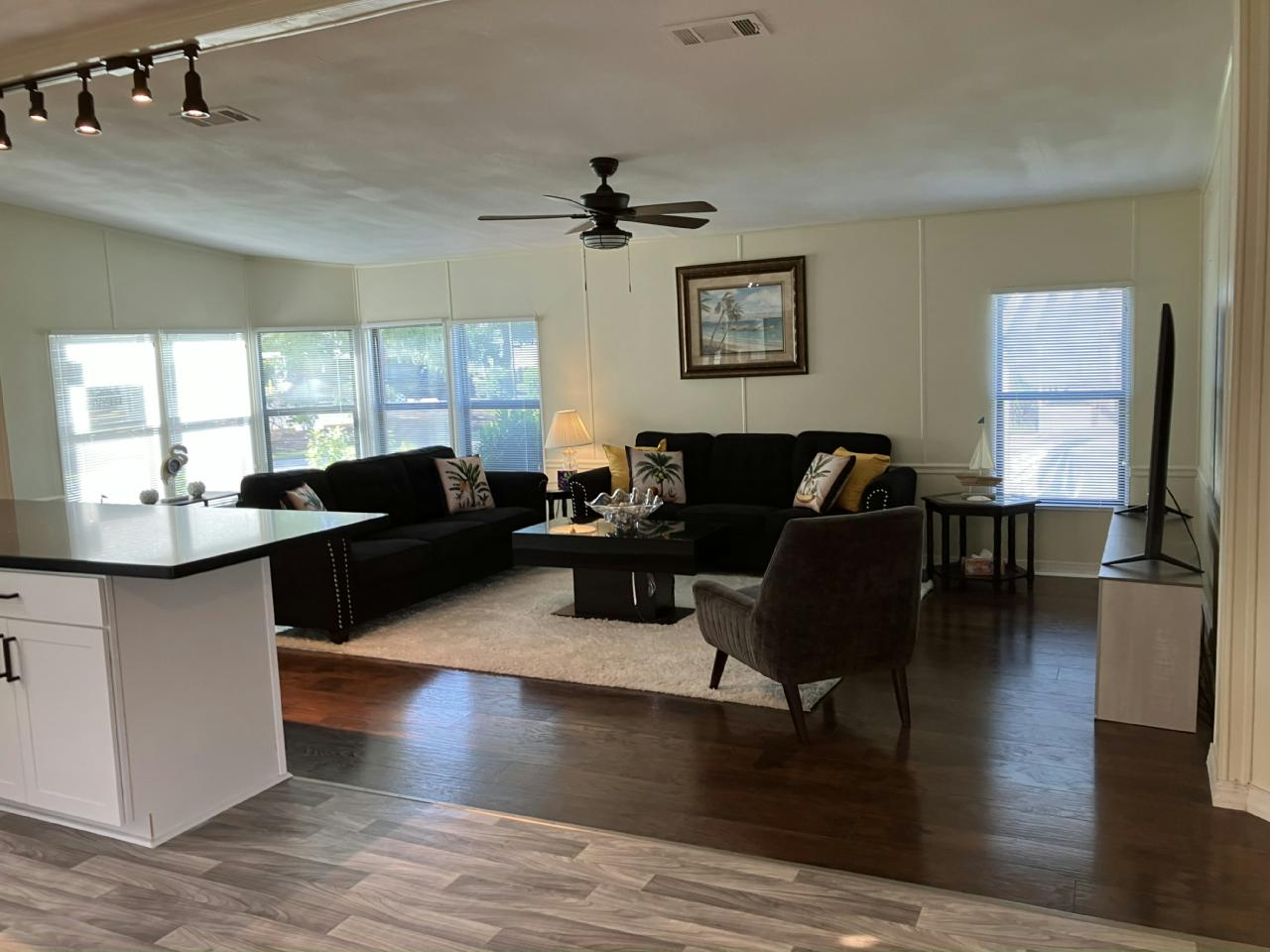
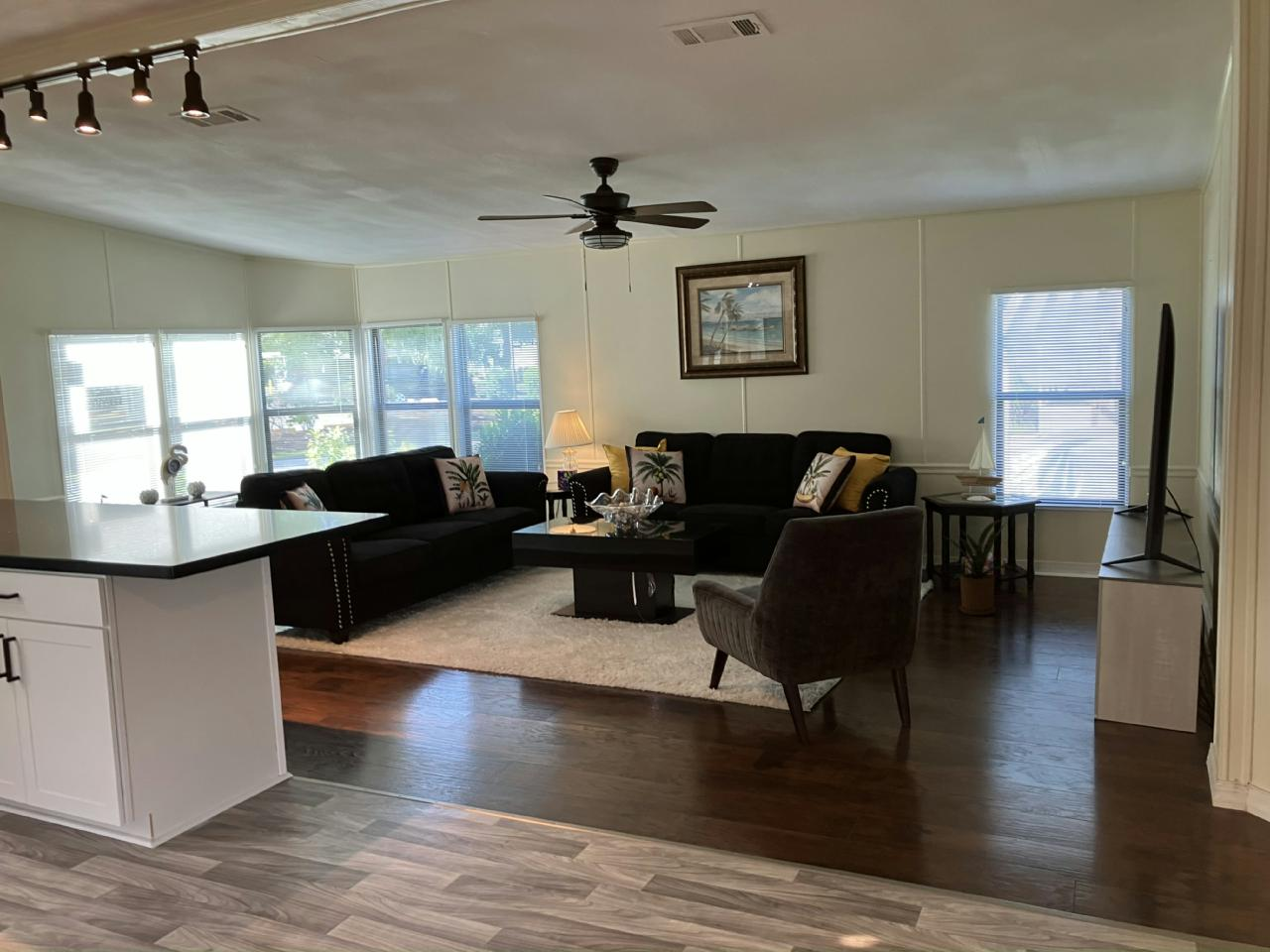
+ house plant (974, 565)
